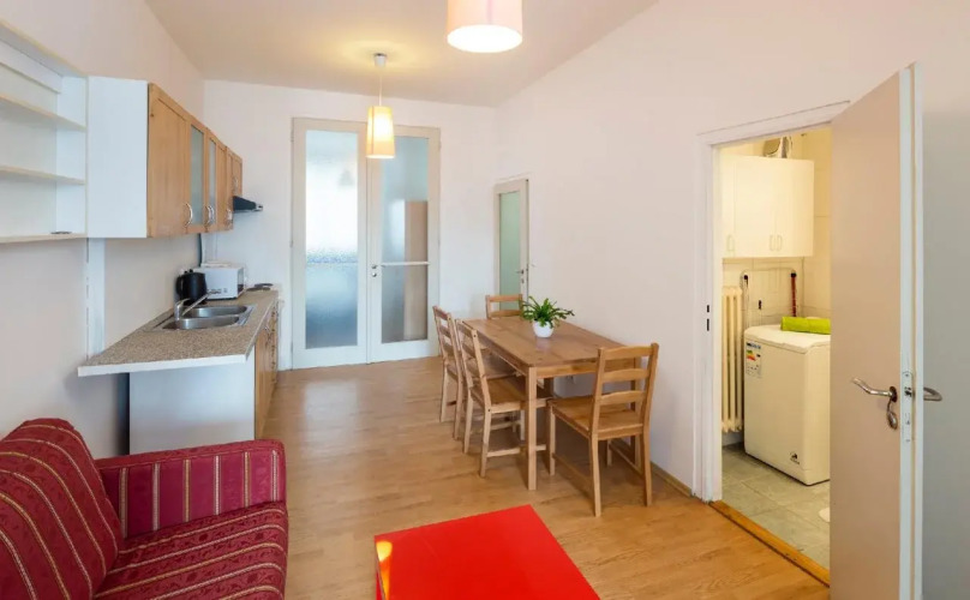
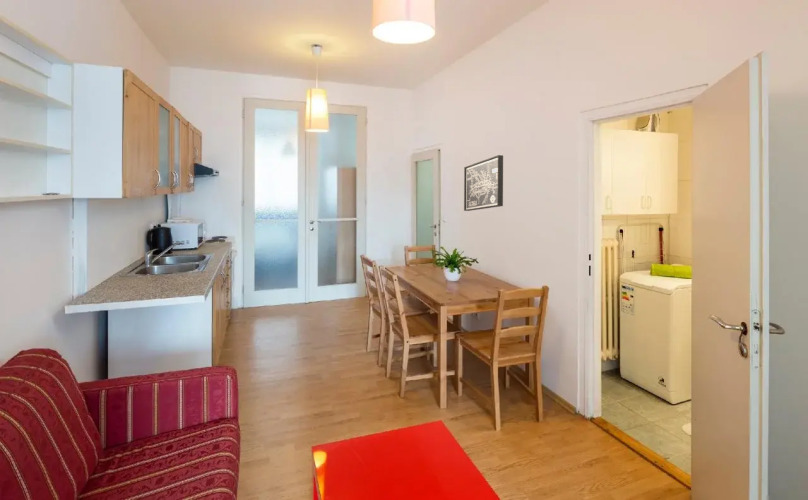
+ wall art (482, 185)
